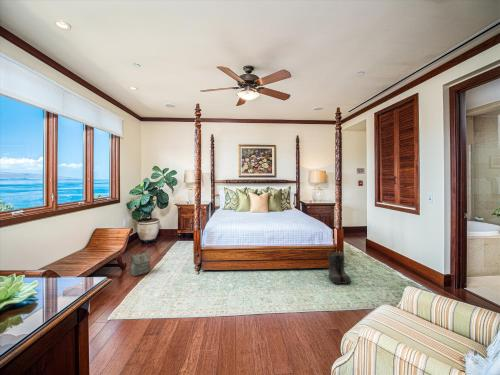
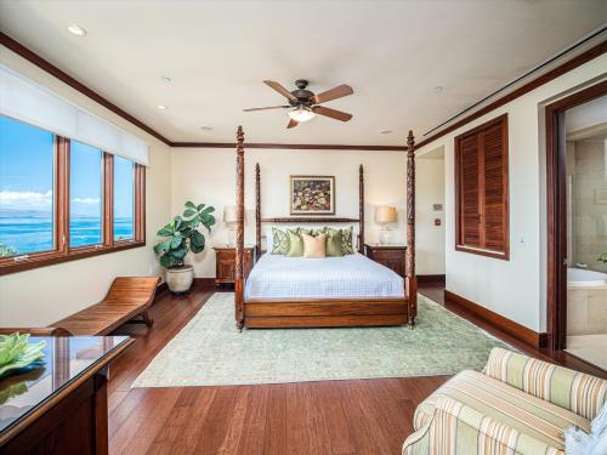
- boots (338, 266)
- bag (140, 263)
